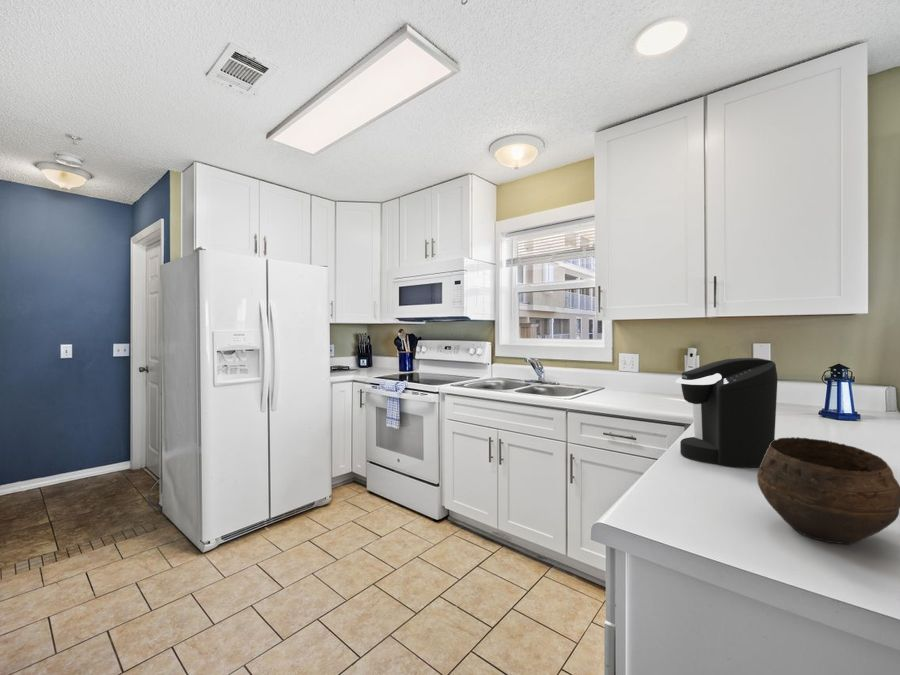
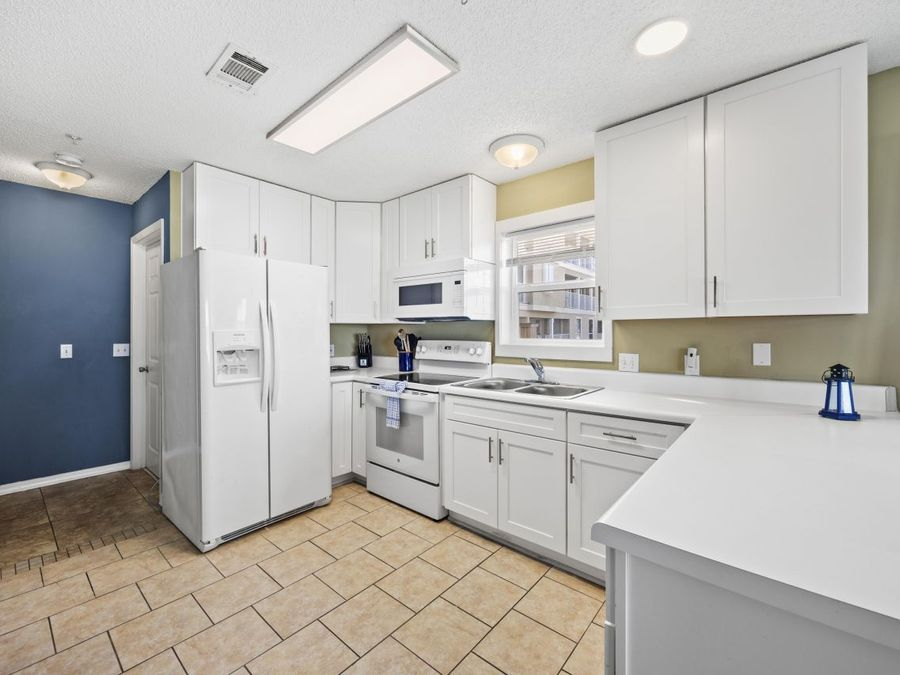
- coffee maker (722, 407)
- bowl (822, 489)
